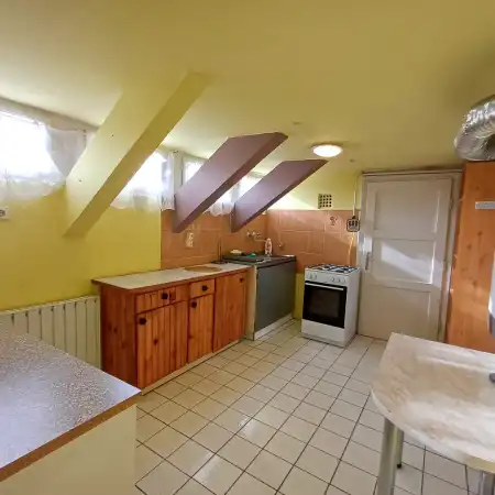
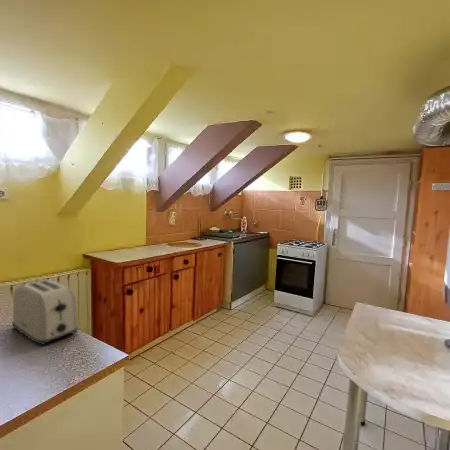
+ toaster (45, 308)
